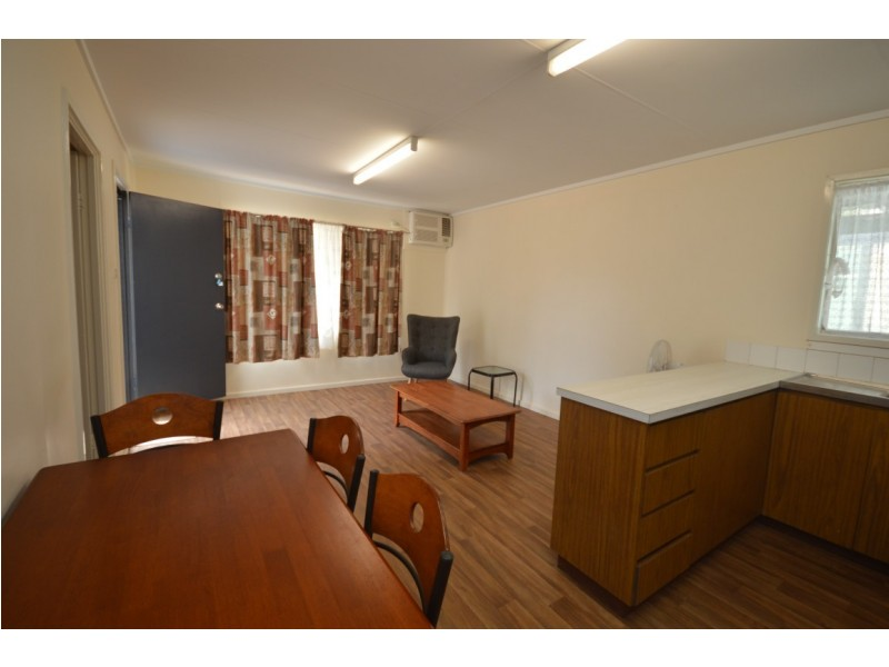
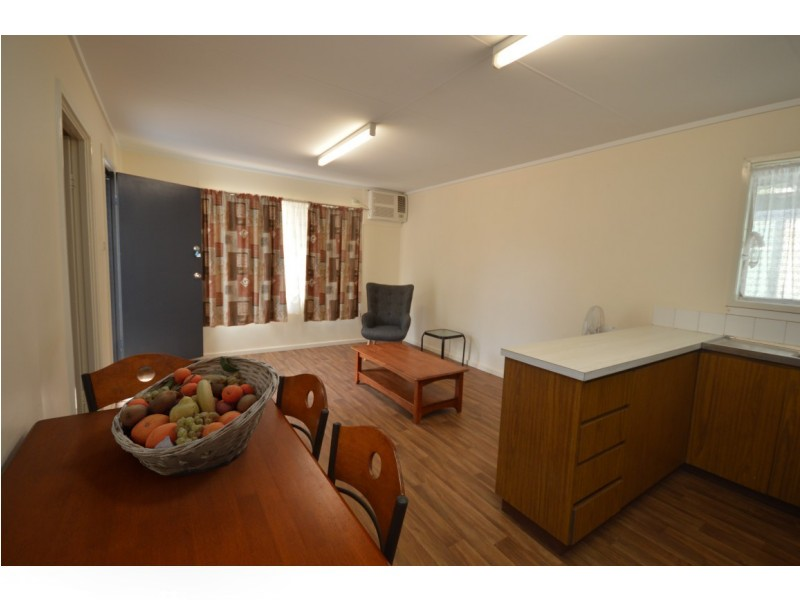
+ fruit basket (201, 407)
